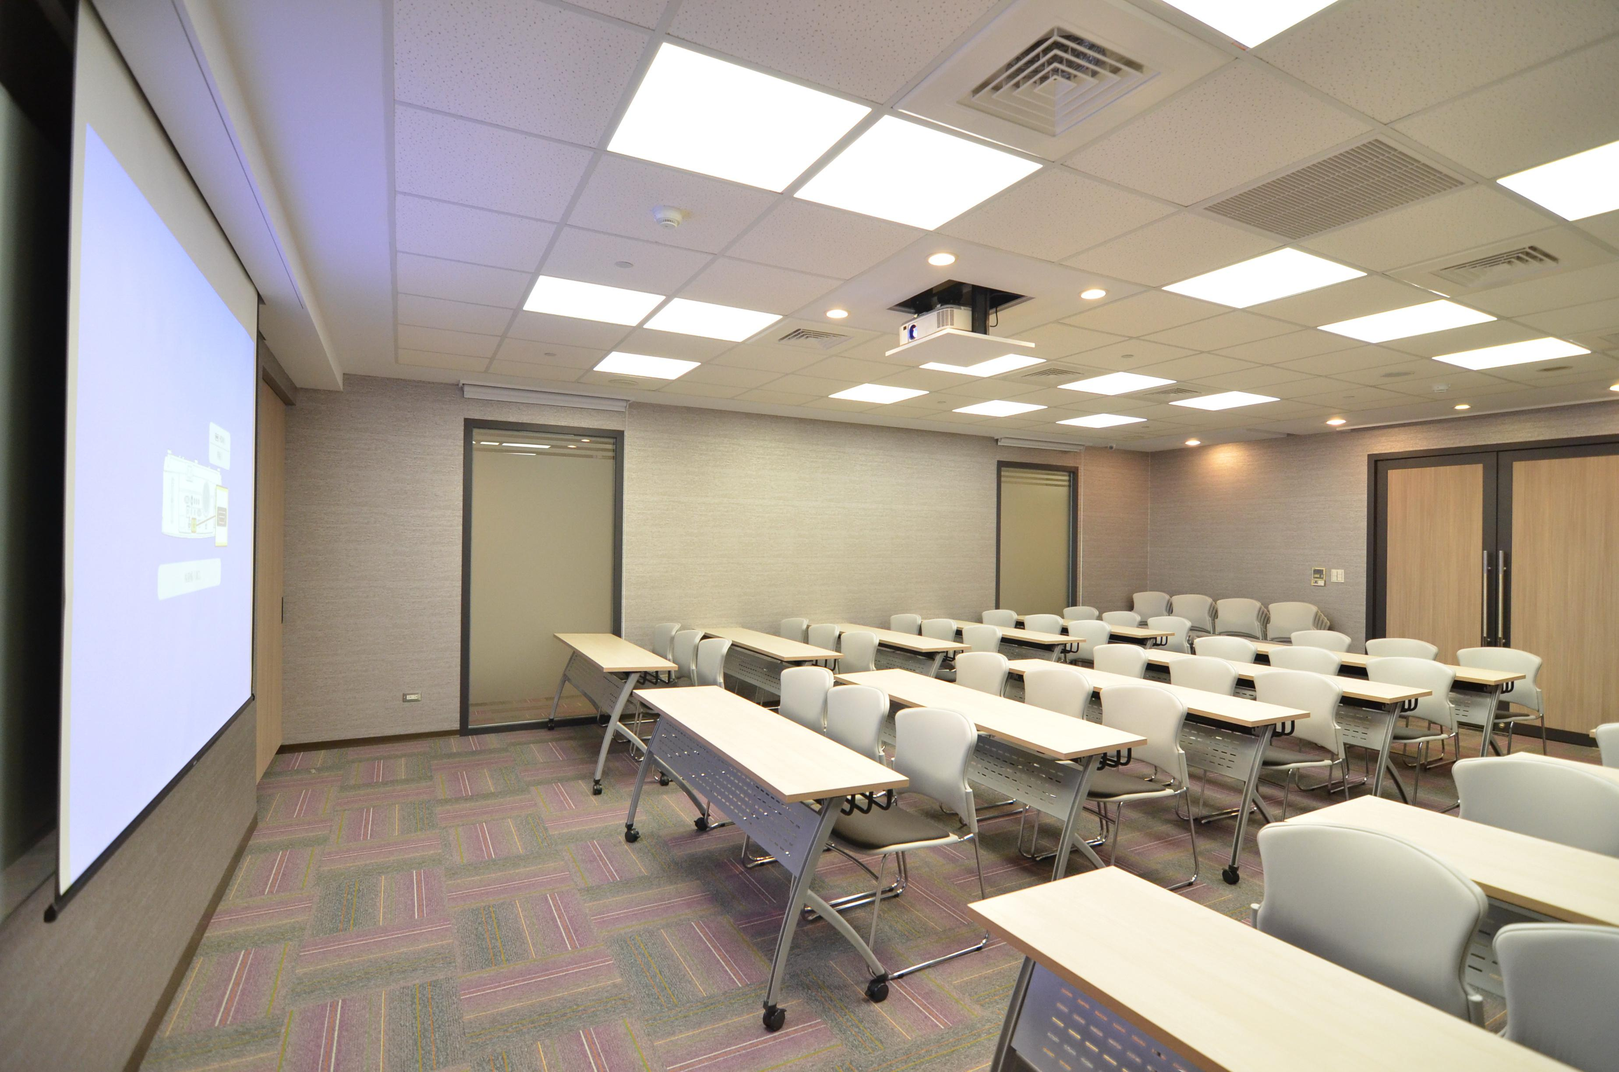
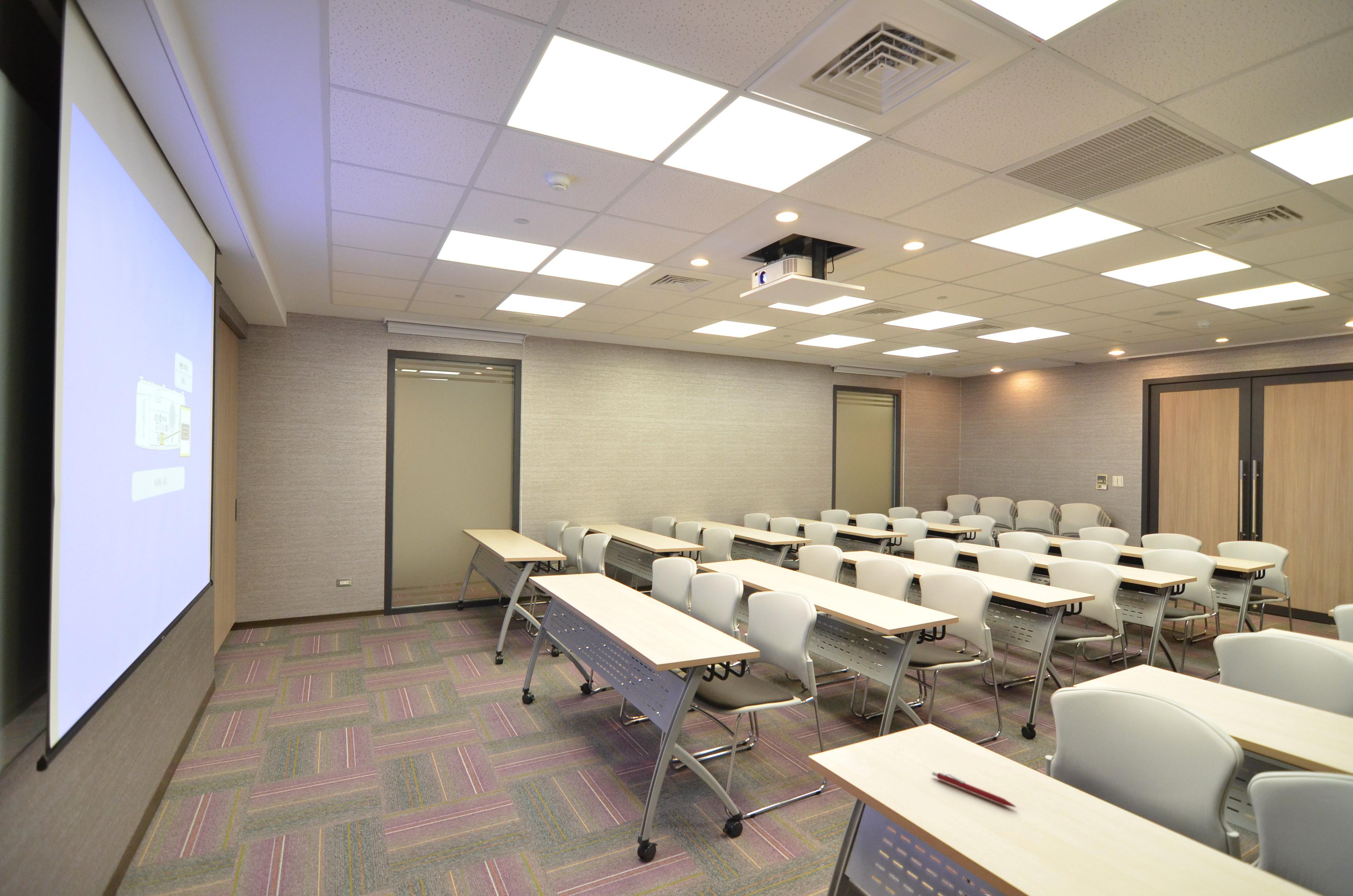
+ pen (972, 788)
